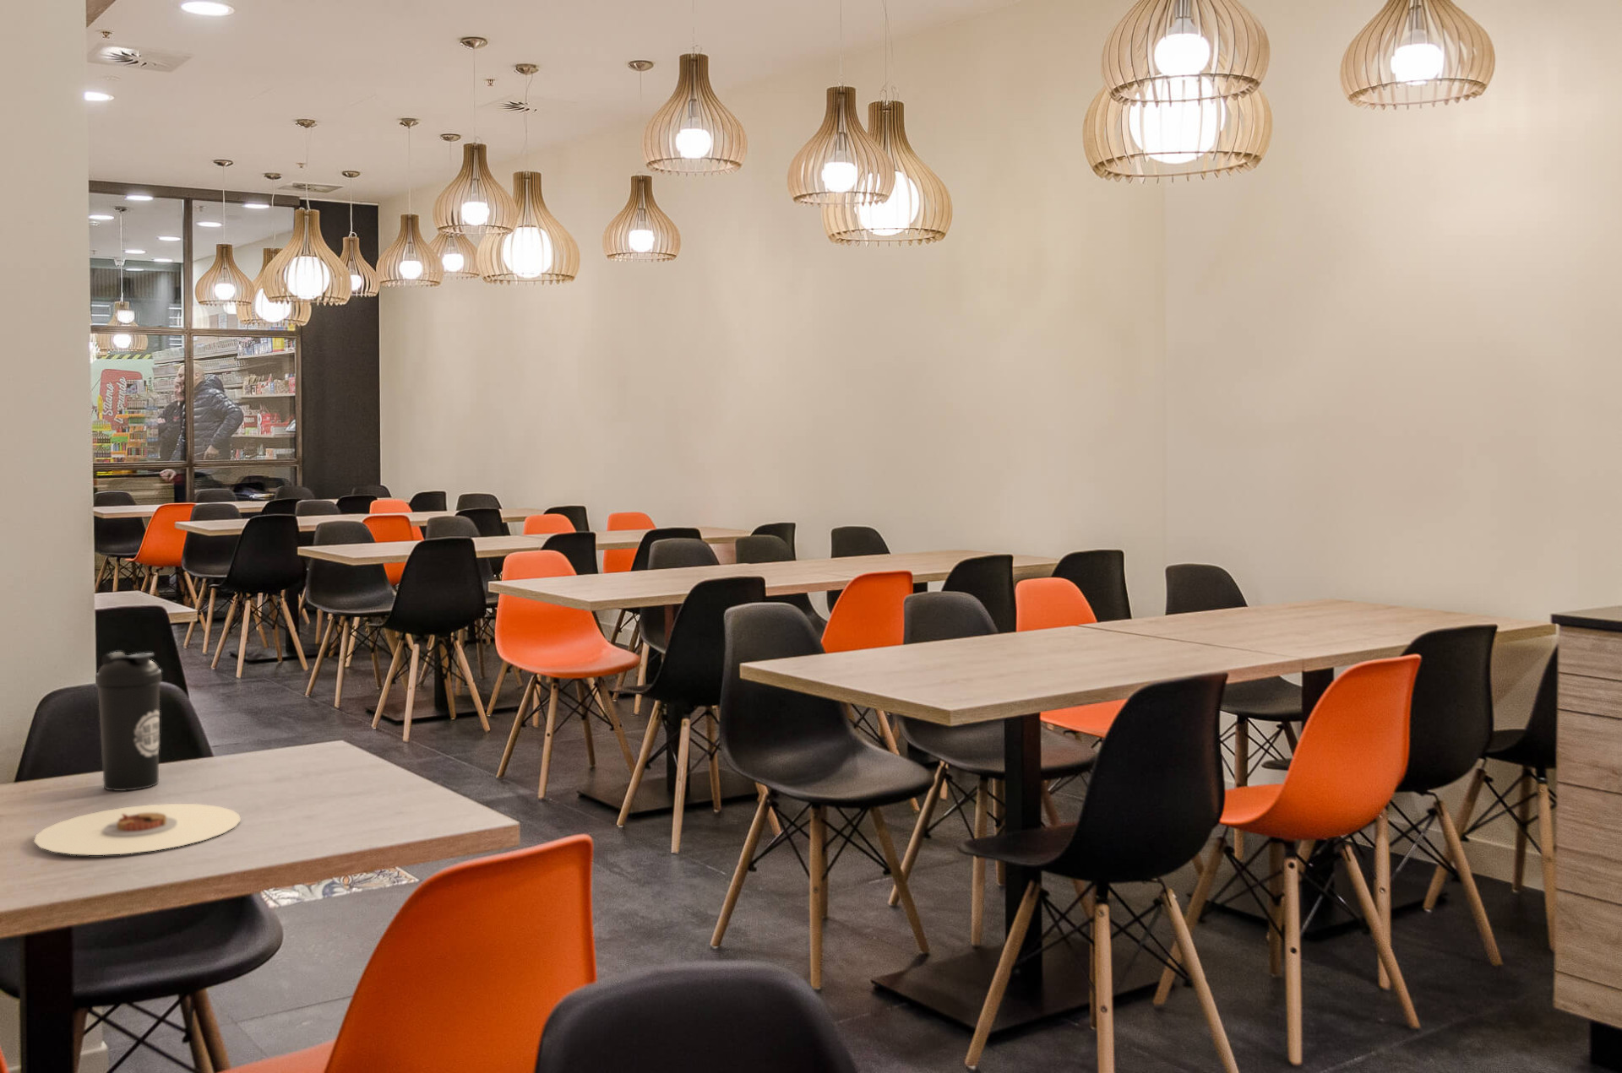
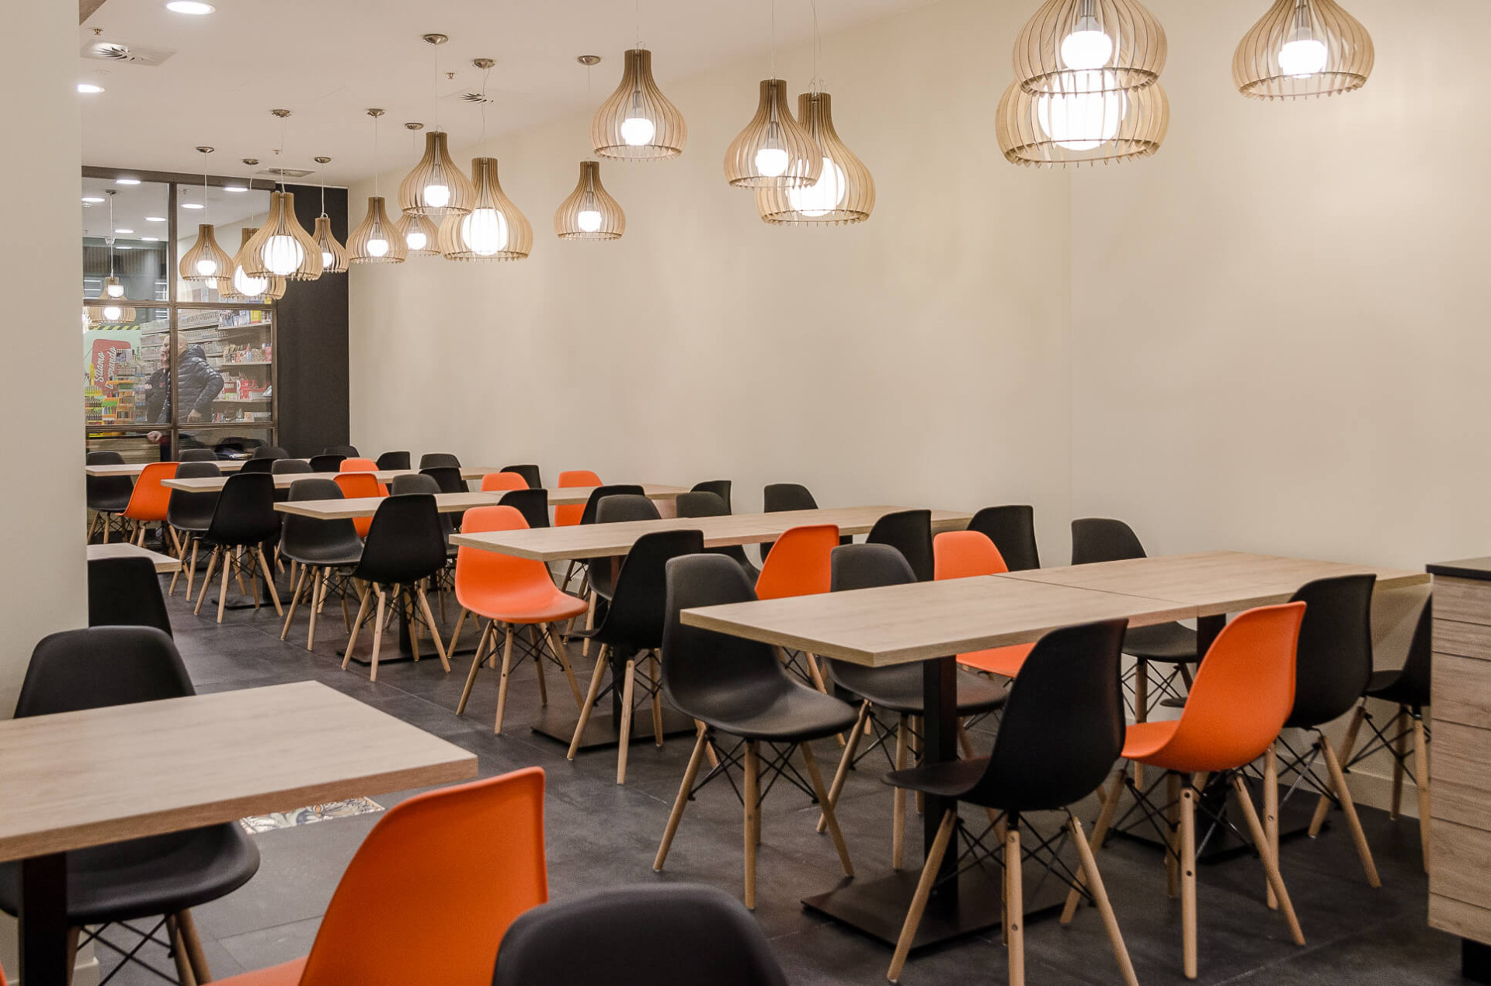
- water bottle (129, 719)
- plate (140, 822)
